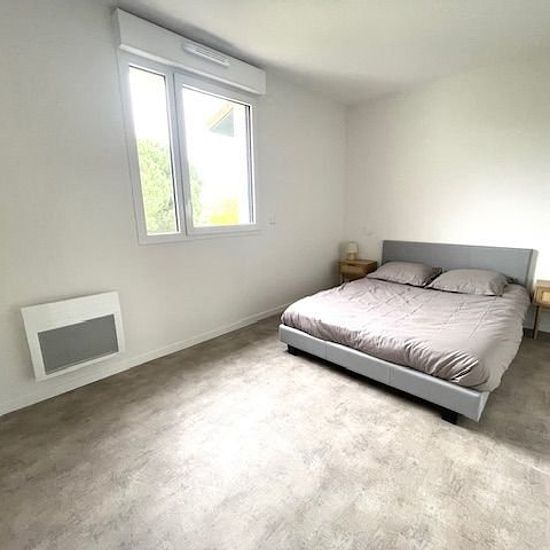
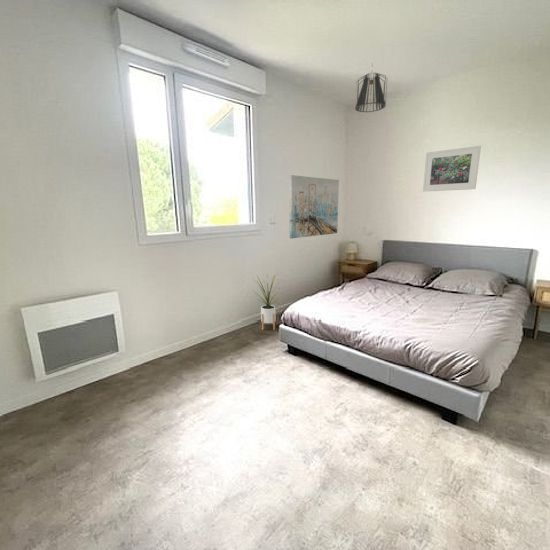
+ house plant (267, 300)
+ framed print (449, 170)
+ pendant light (371, 85)
+ wall art (315, 207)
